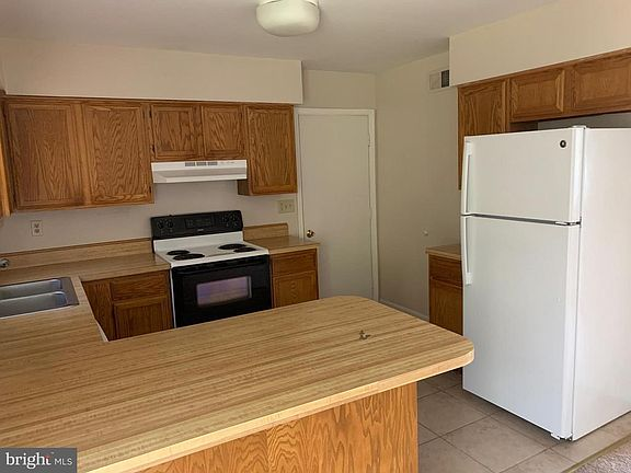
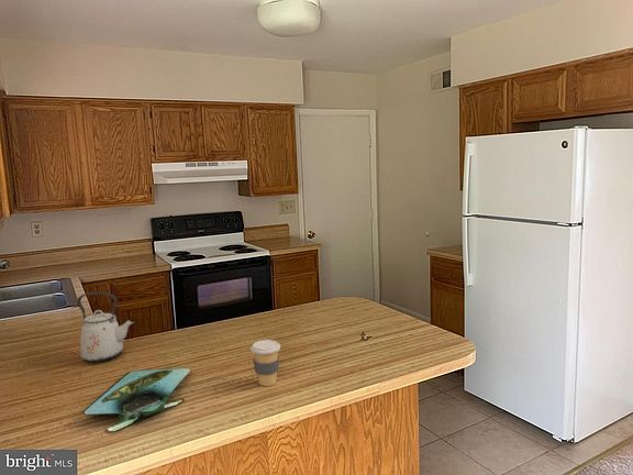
+ kettle (107, 324)
+ coffee cup (266, 363)
+ platter (142, 393)
